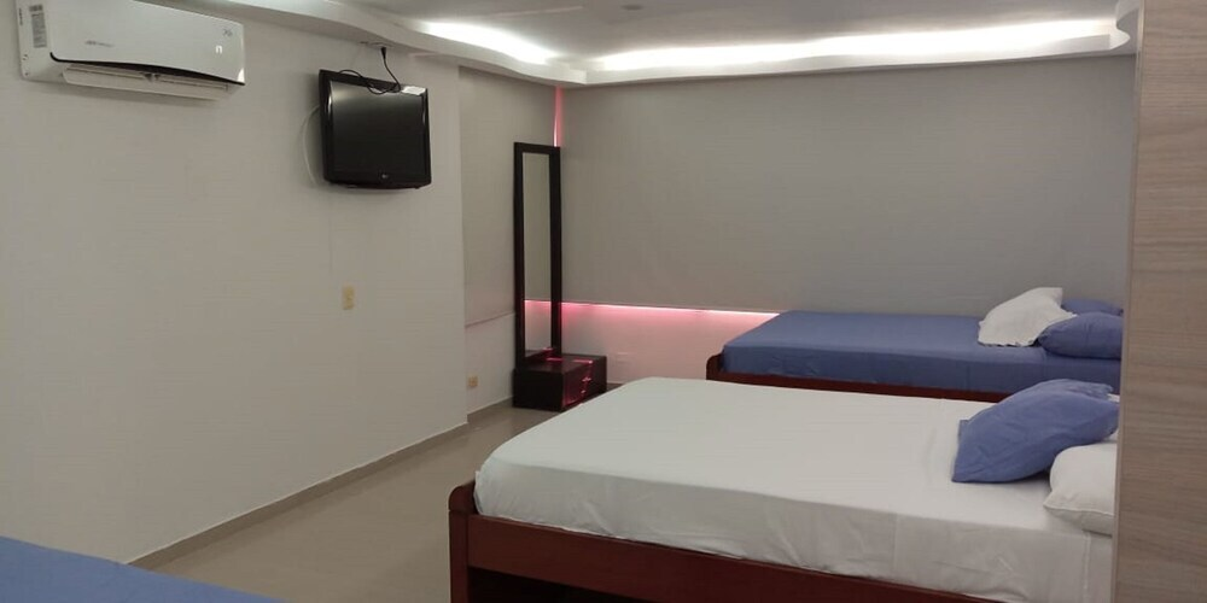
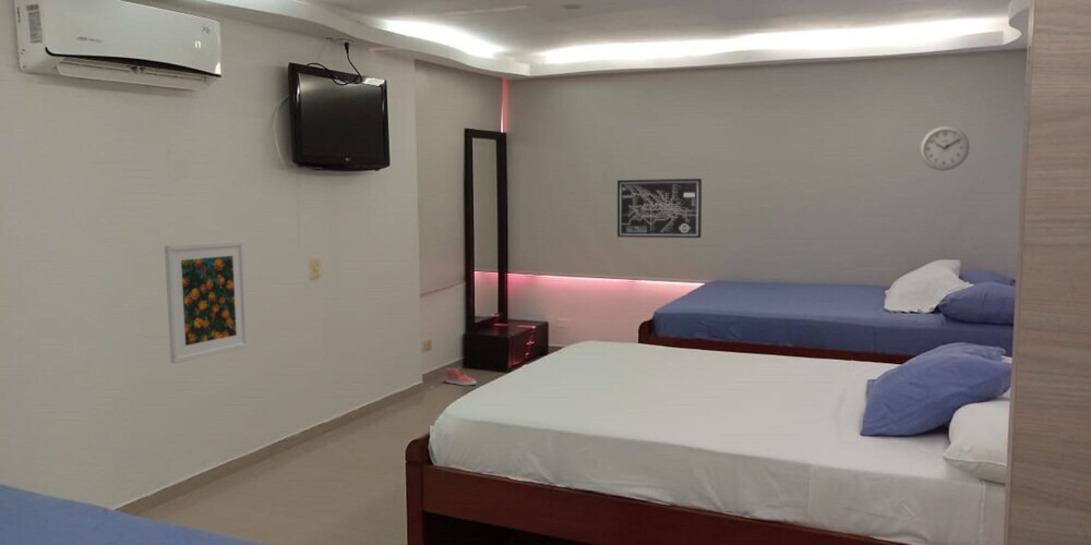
+ shoe (460, 375)
+ wall art (658, 208)
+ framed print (208, 299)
+ wall clock (944, 148)
